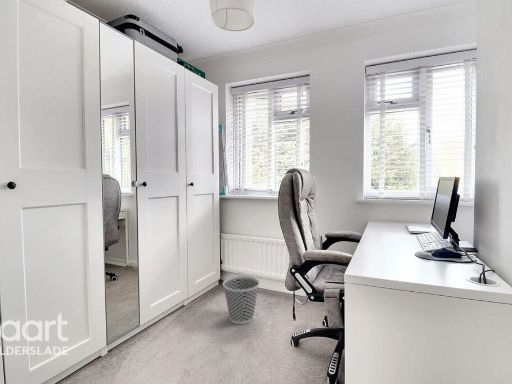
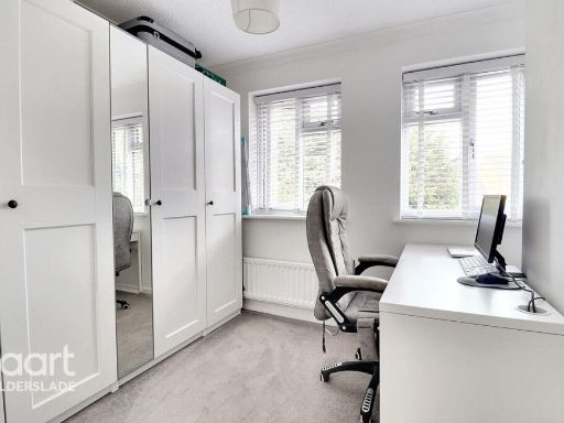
- wastebasket (241, 300)
